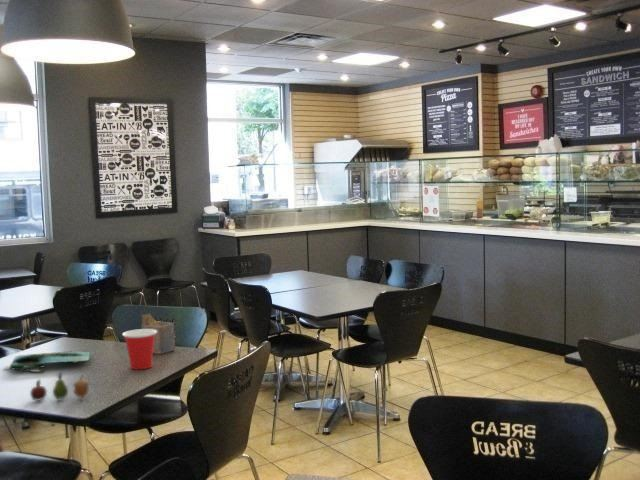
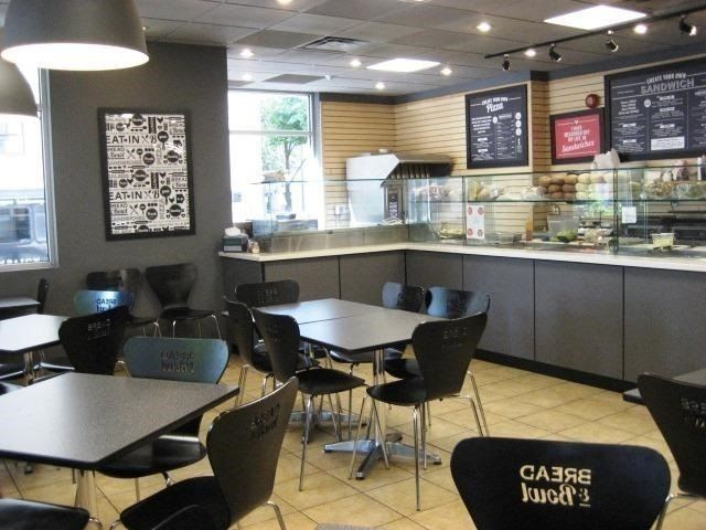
- platter (47, 360)
- cup (140, 349)
- napkin holder (157, 332)
- fruit (59, 386)
